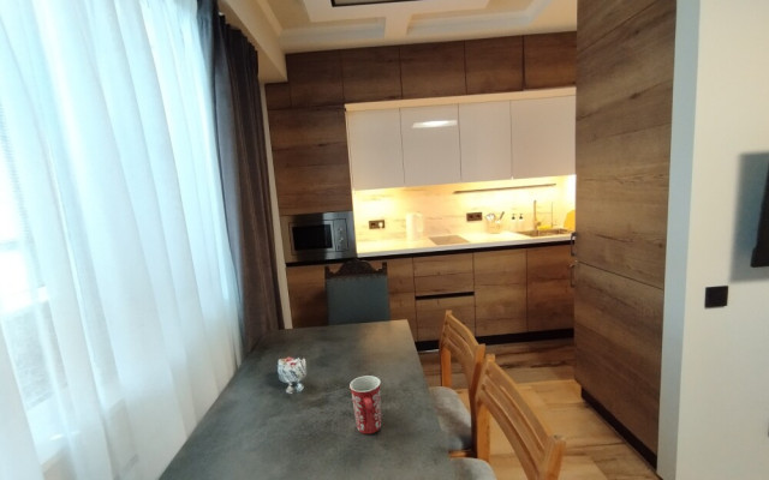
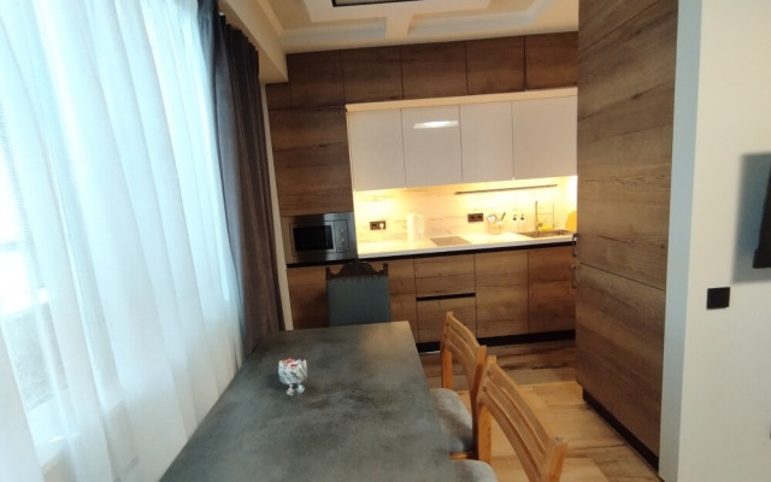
- mug (366, 408)
